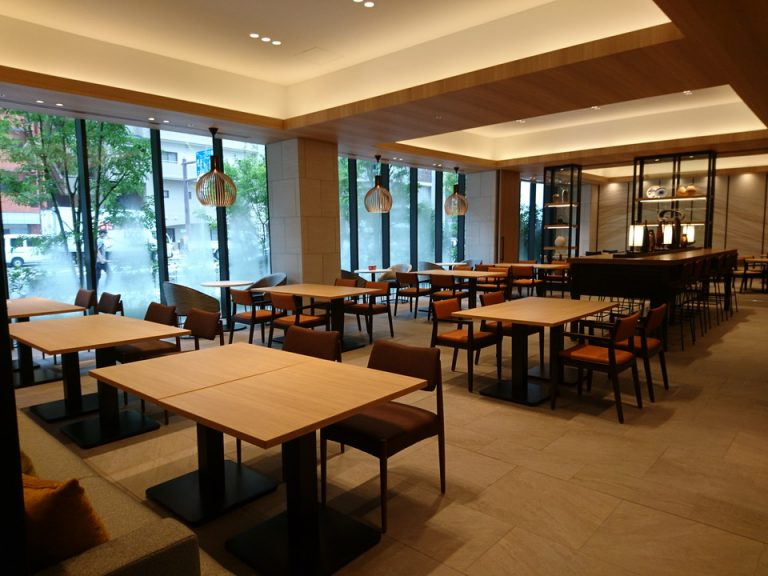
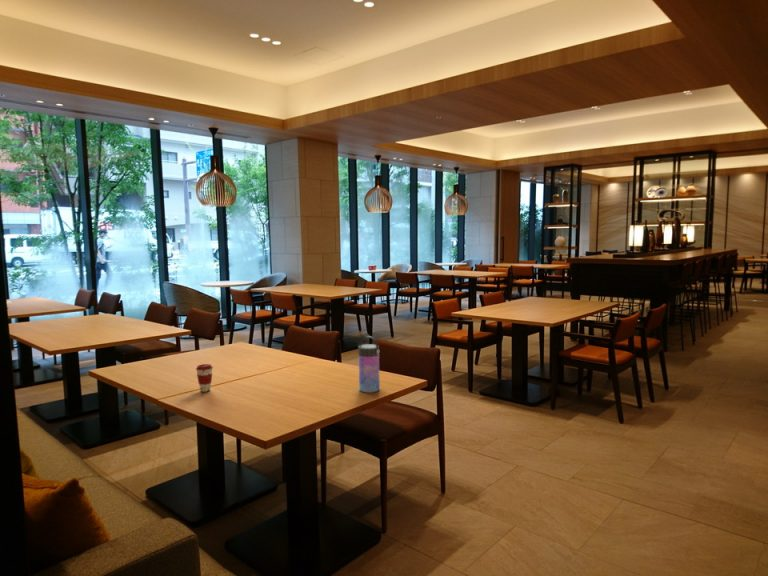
+ coffee cup (204, 377)
+ water bottle (369, 363)
